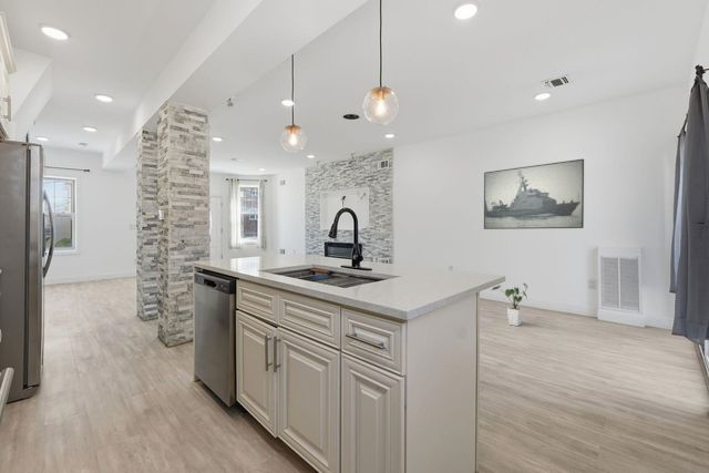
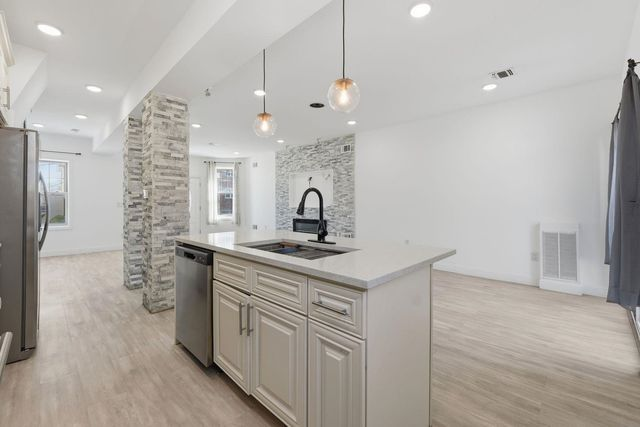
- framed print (528, 197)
- house plant (512, 302)
